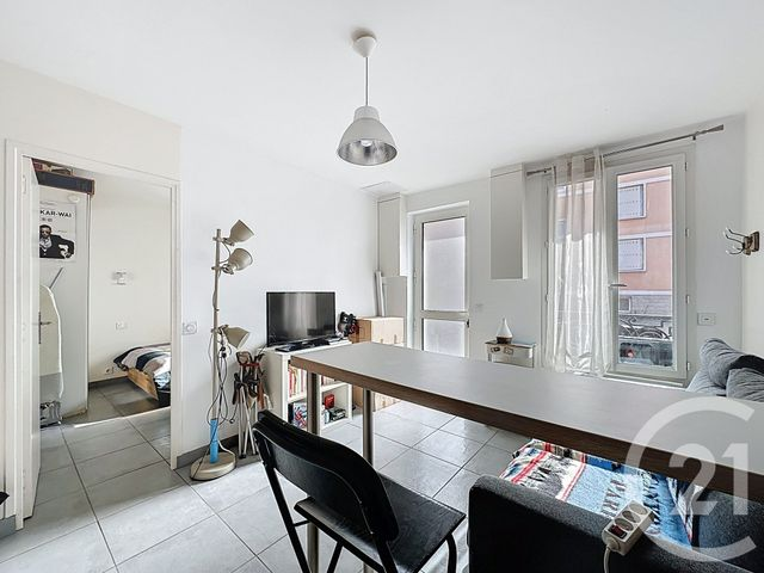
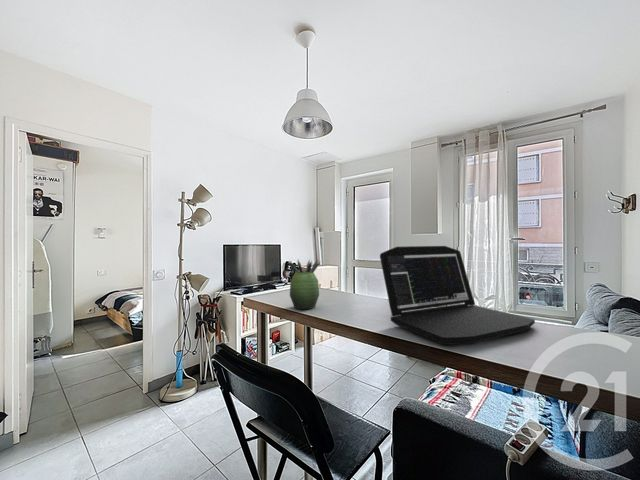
+ succulent plant (304, 283)
+ laptop (455, 285)
